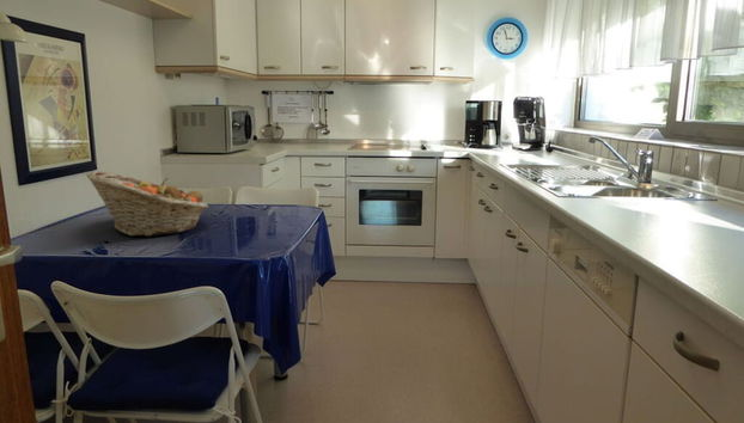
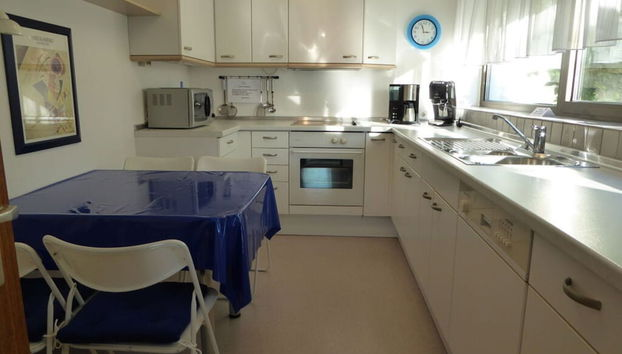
- fruit basket (150, 200)
